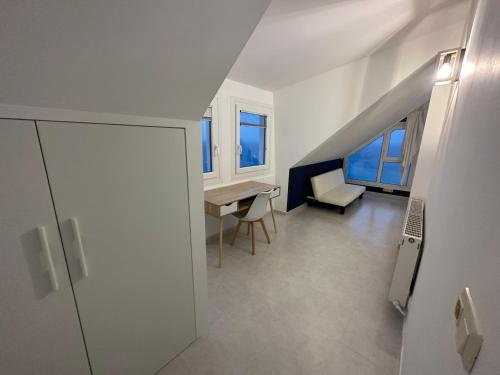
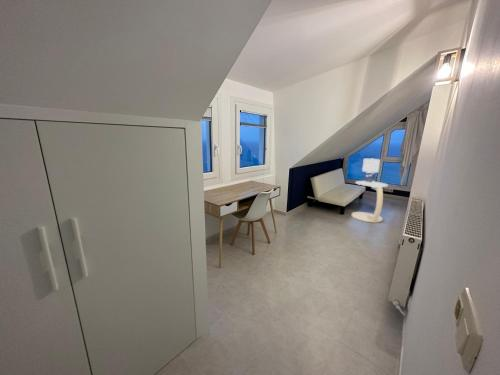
+ lamp (370, 170)
+ side table (376, 204)
